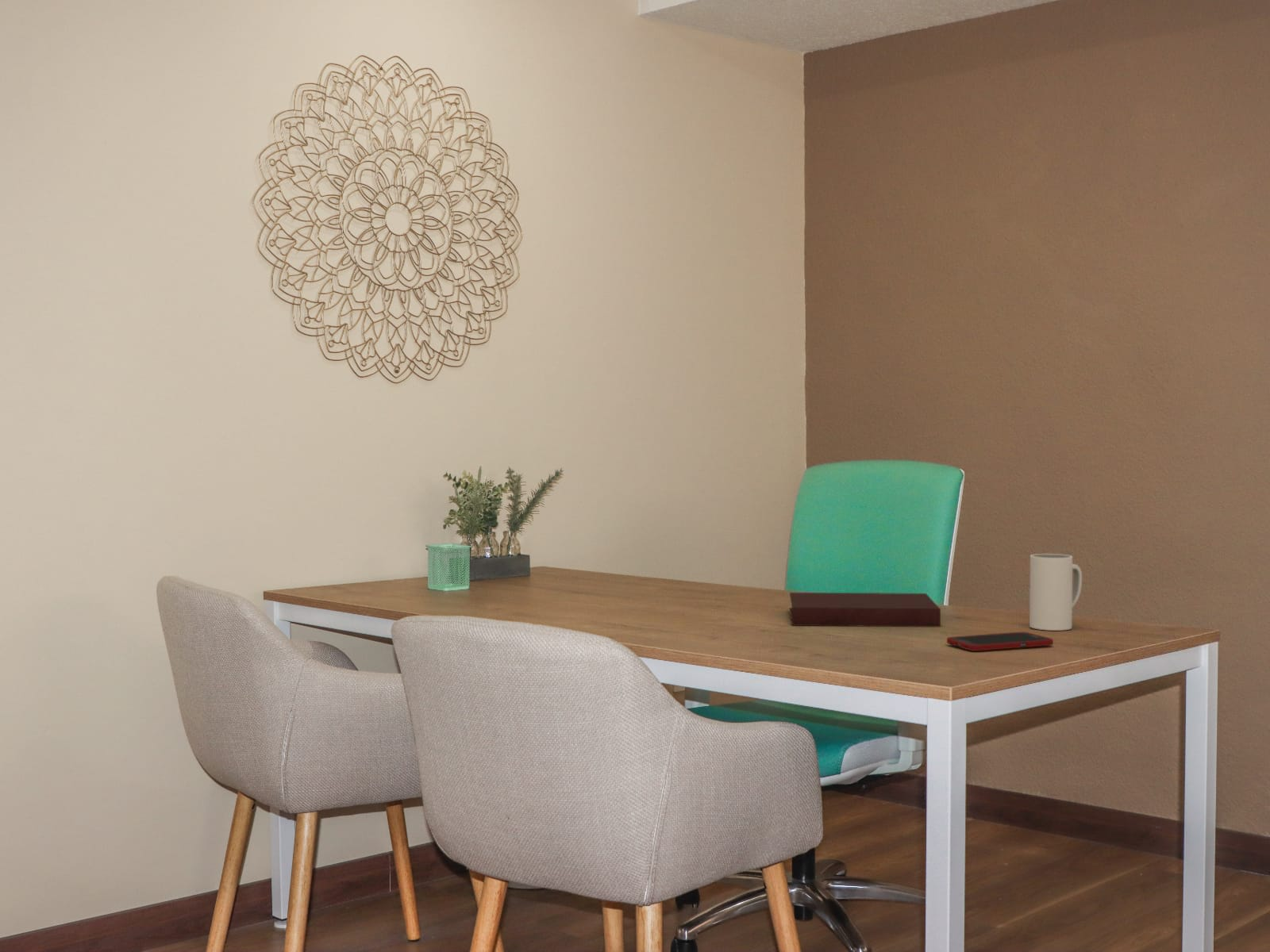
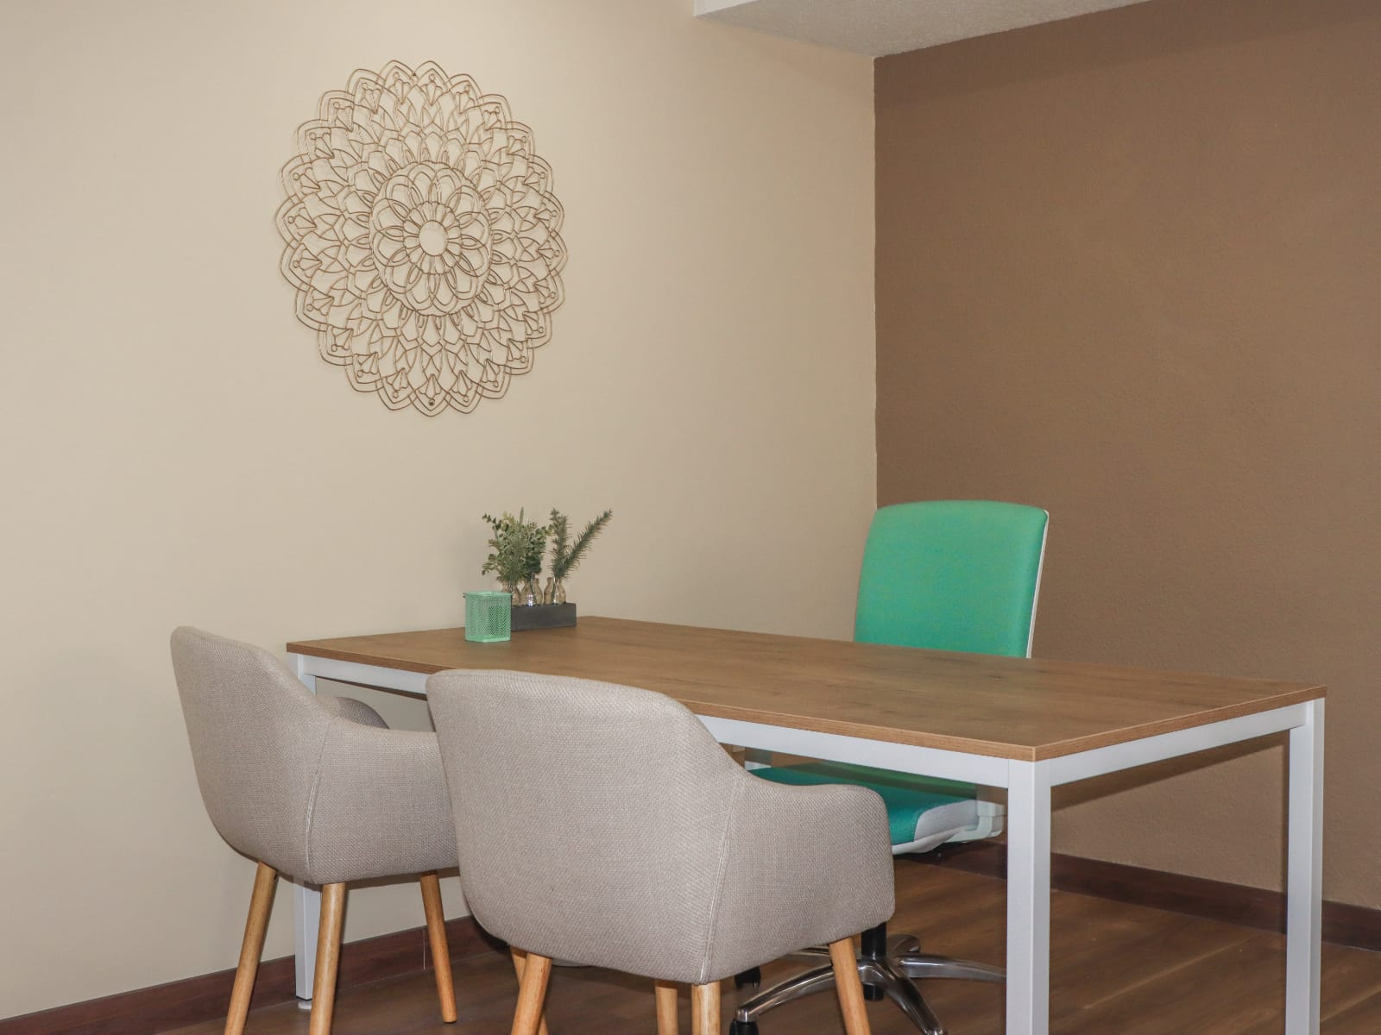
- cell phone (999, 641)
- notebook (861, 608)
- mug (1057, 590)
